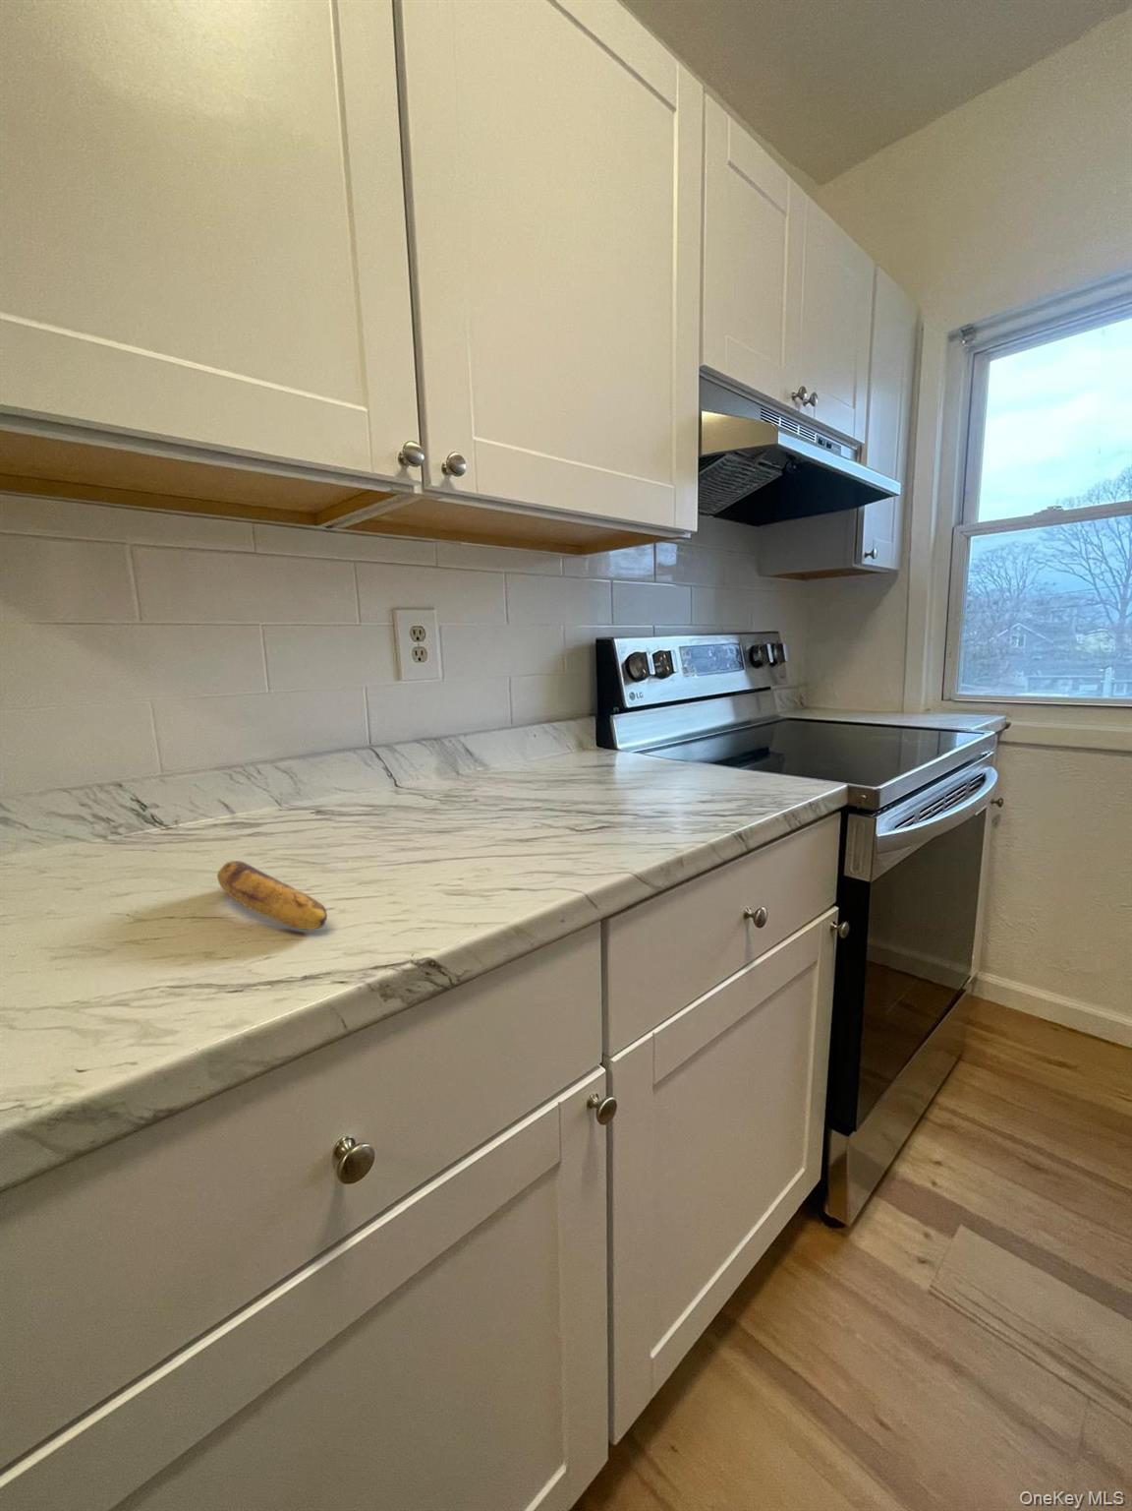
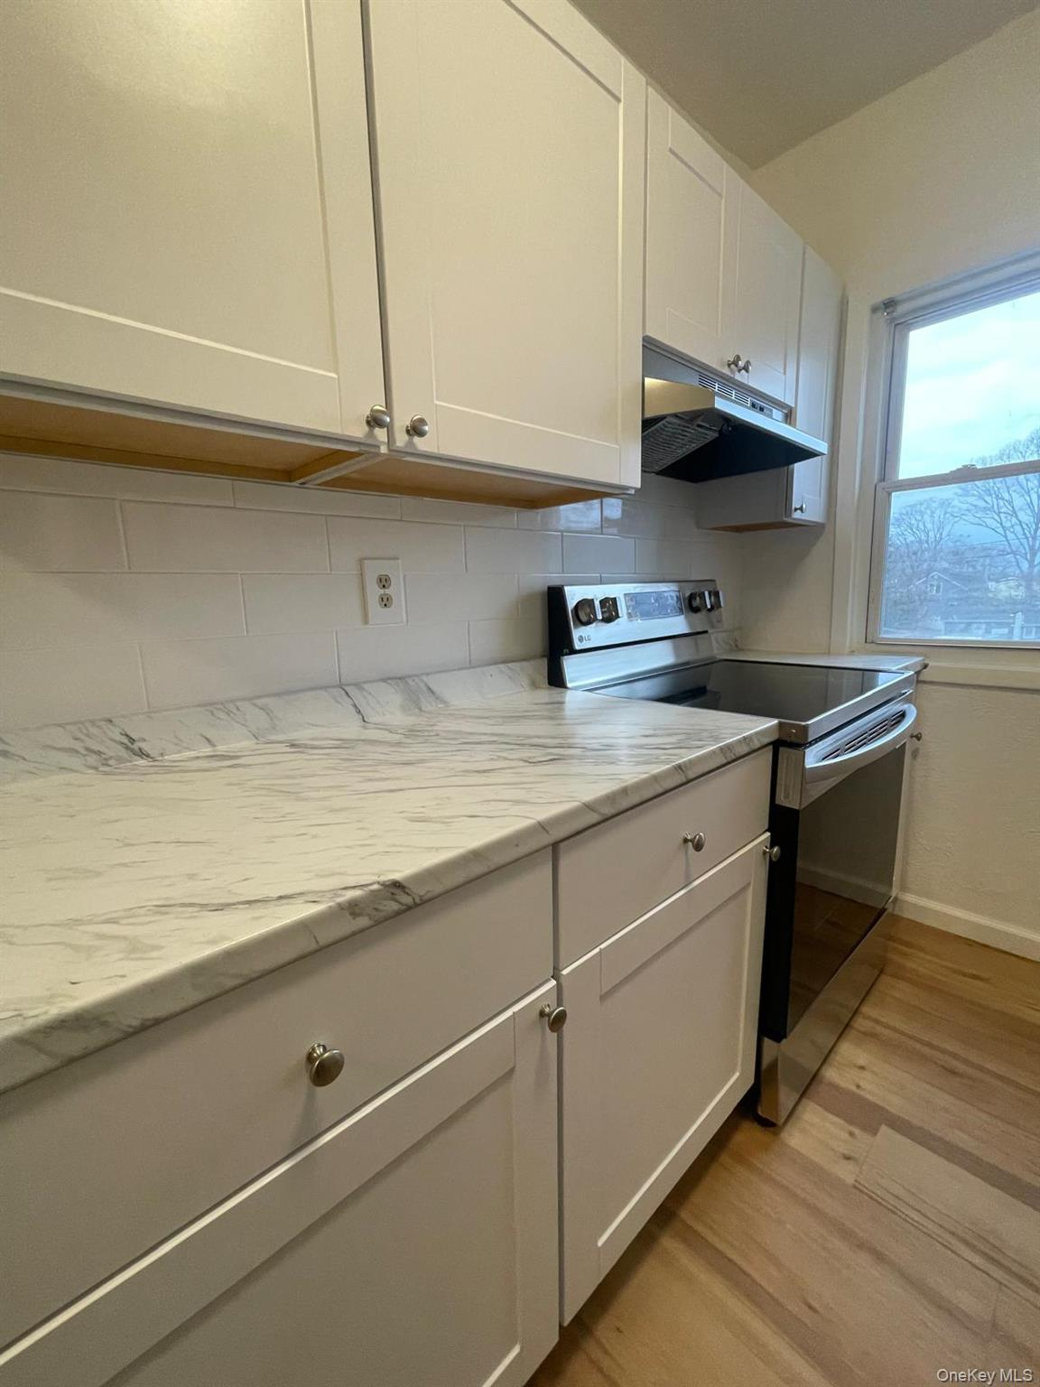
- banana (265, 889)
